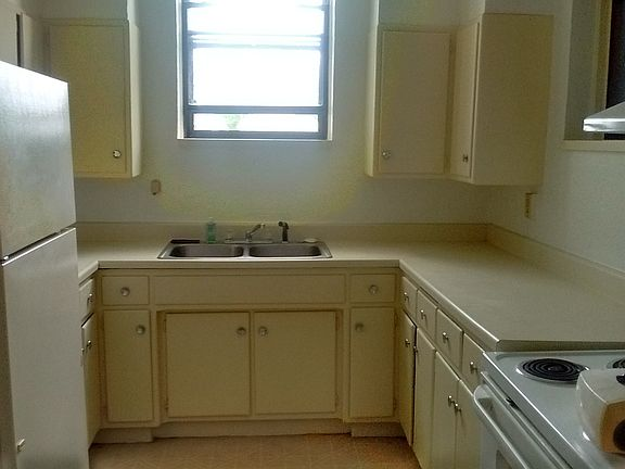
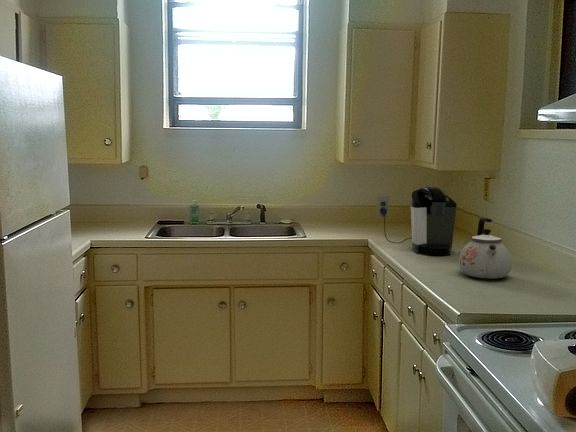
+ kettle (486, 247)
+ coffee maker (419, 219)
